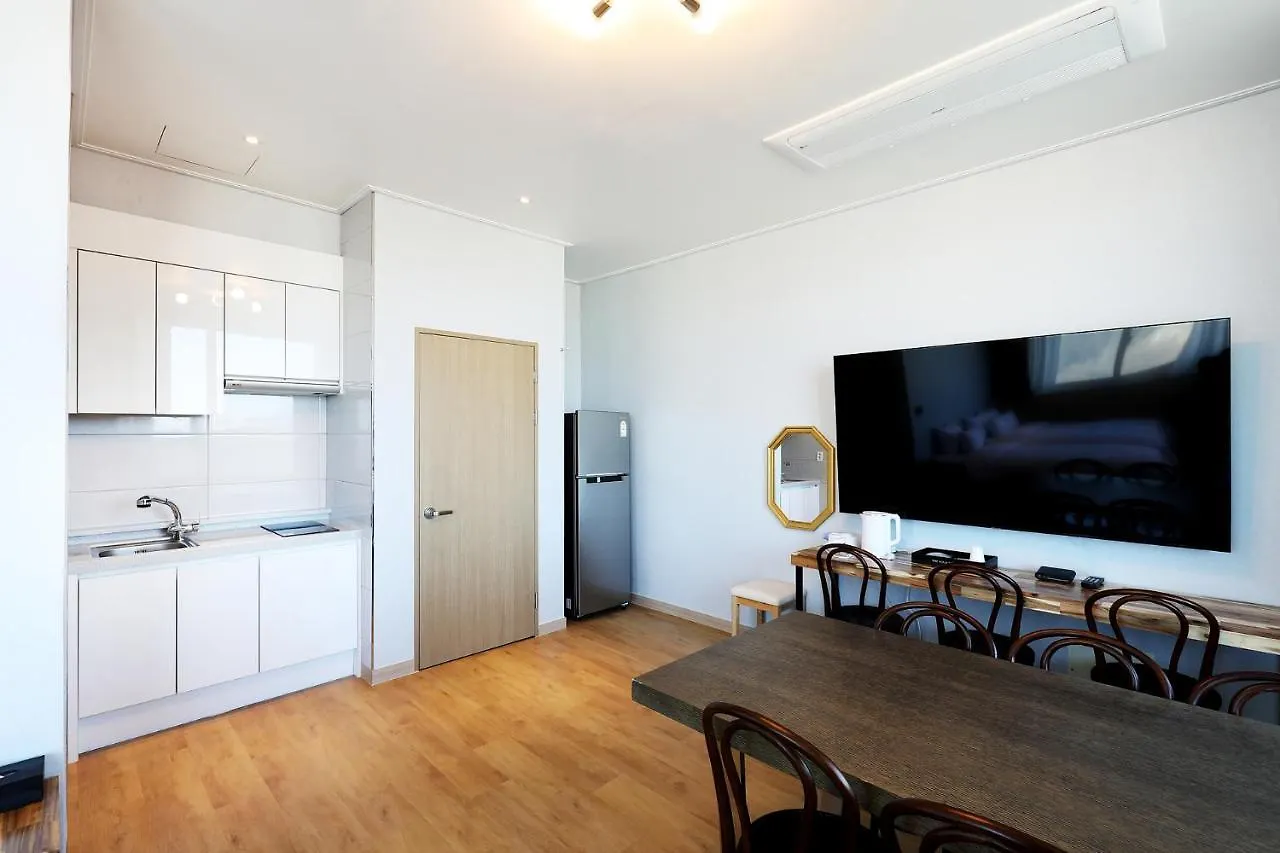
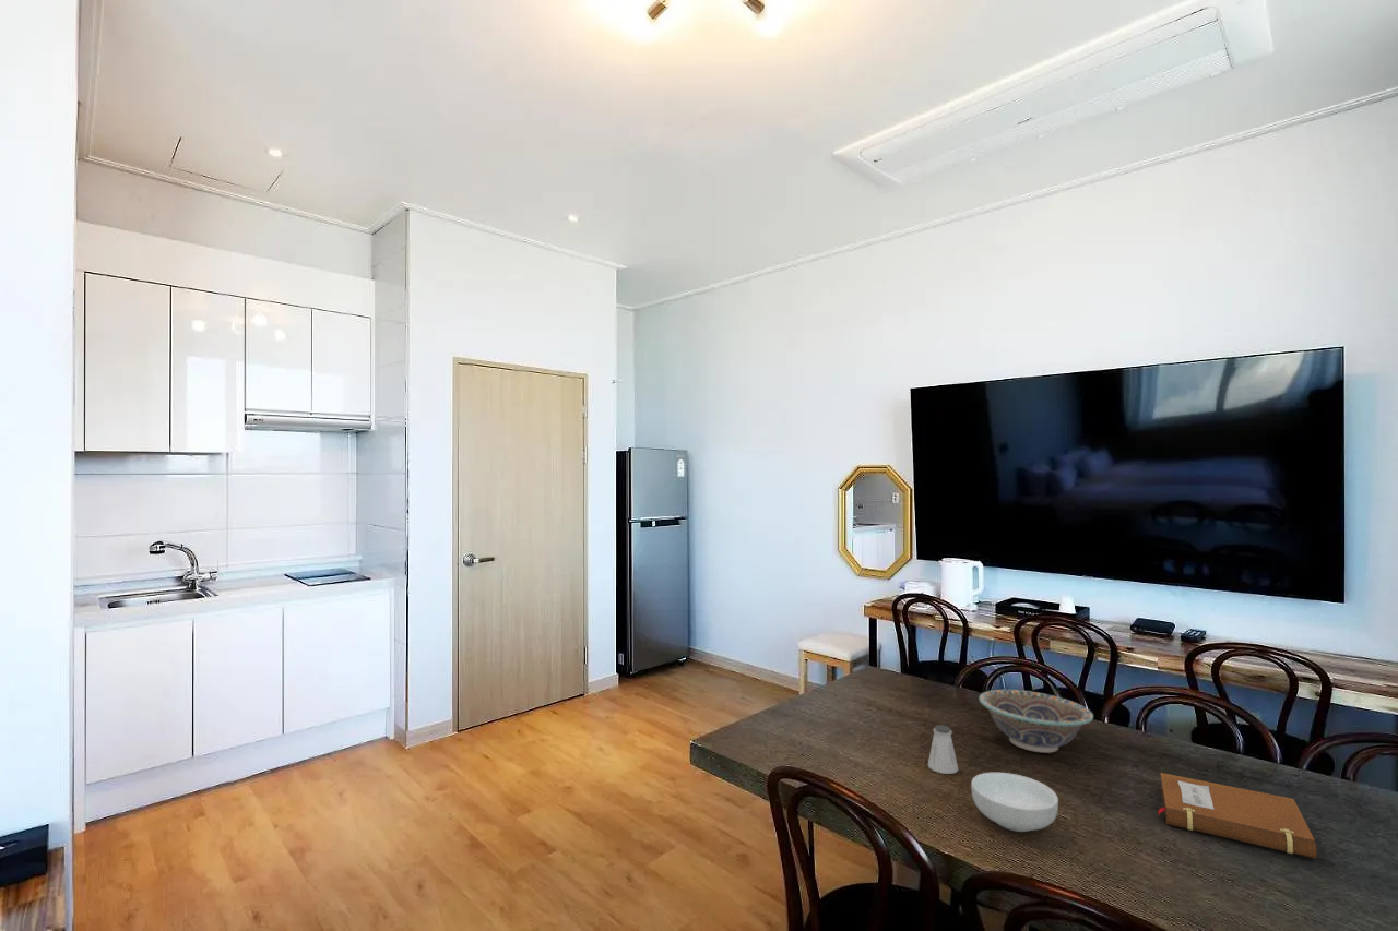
+ notebook (1227, 811)
+ saltshaker (943, 747)
+ cereal bowl (1014, 804)
+ decorative bowl (1034, 724)
